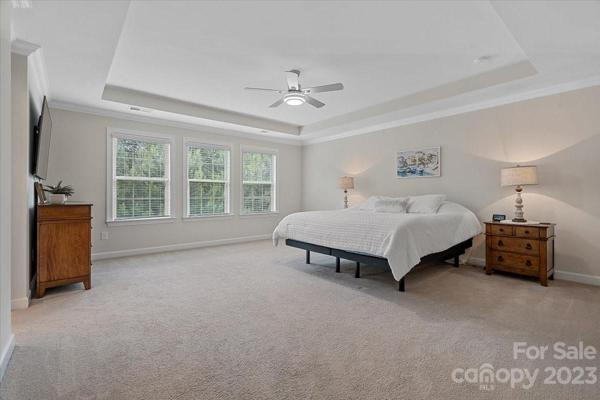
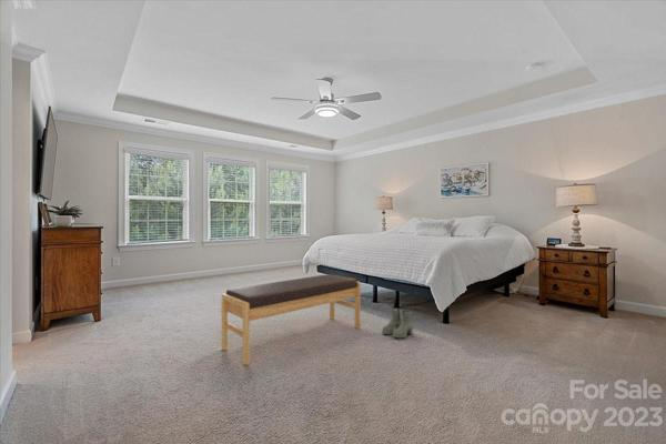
+ boots (397, 322)
+ bench (296, 310)
